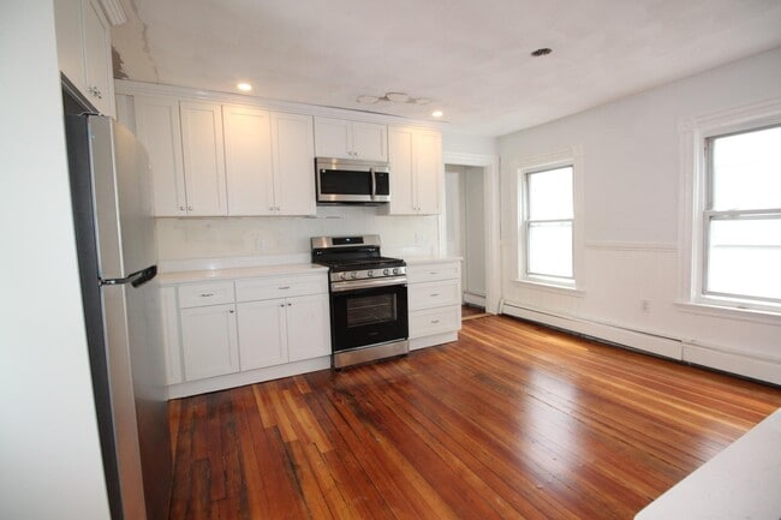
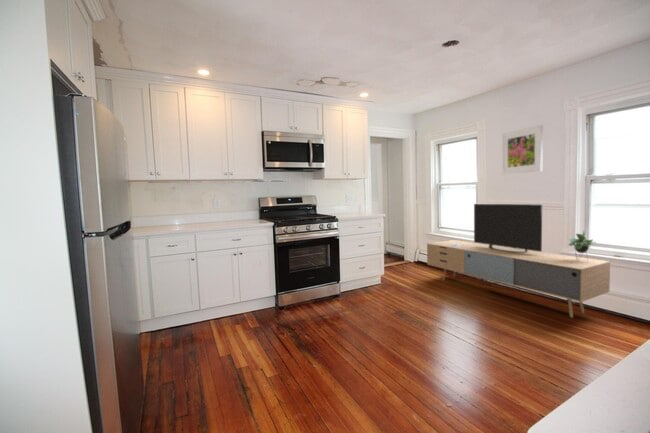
+ media console (502, 249)
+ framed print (521, 151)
